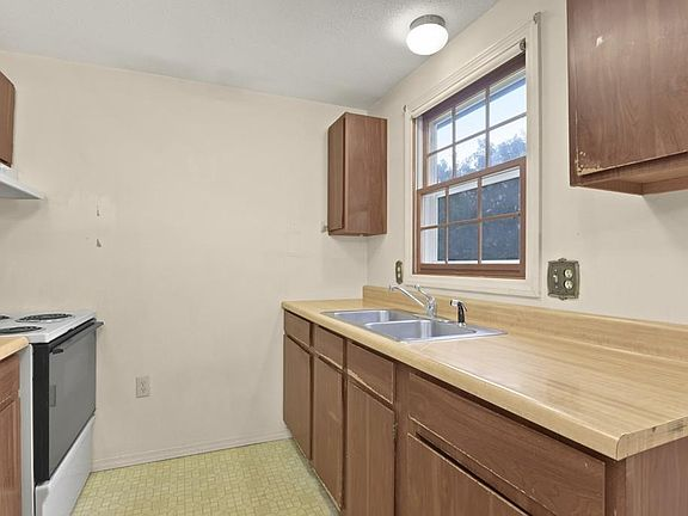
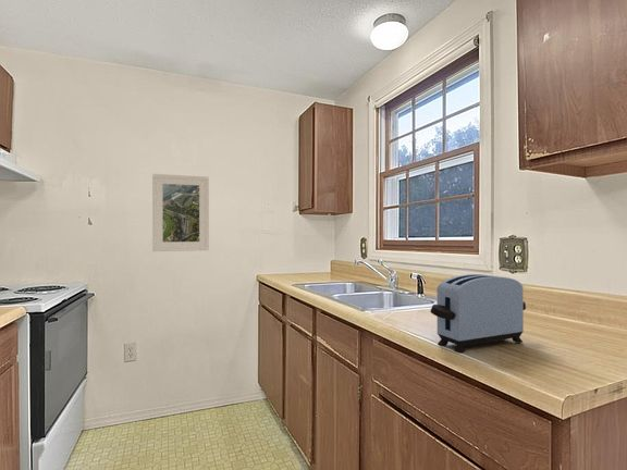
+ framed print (181, 213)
+ toaster (480, 309)
